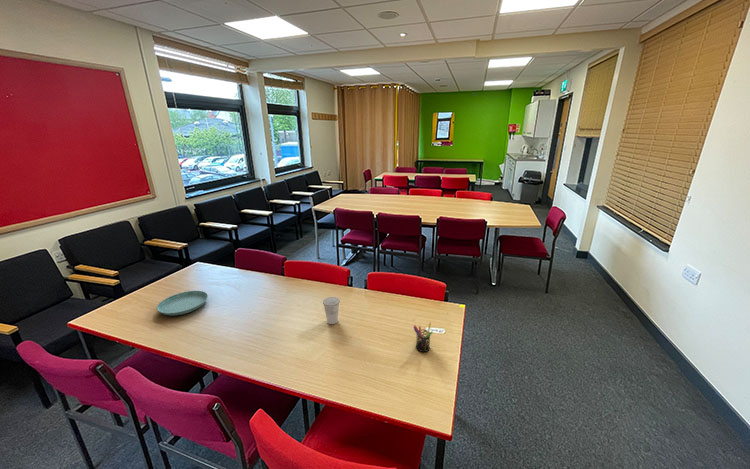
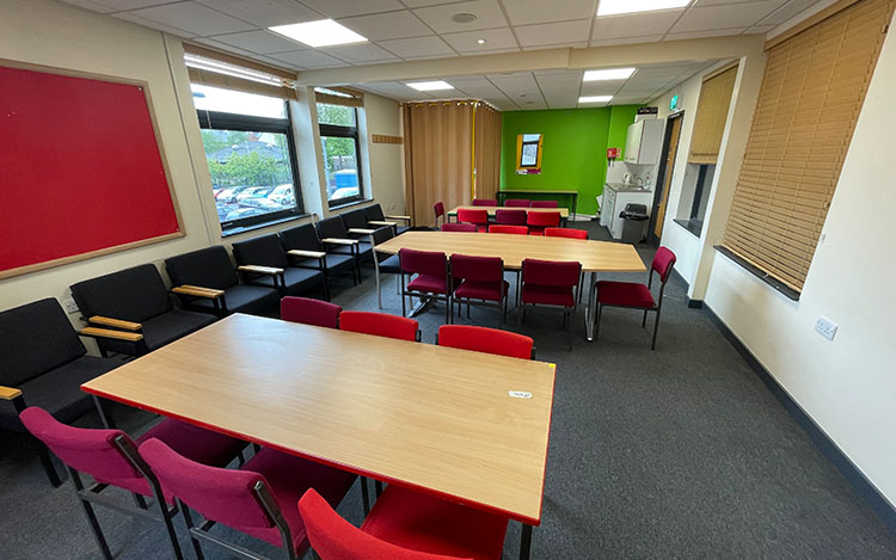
- cup (331, 310)
- saucer (183, 303)
- pen holder (424, 336)
